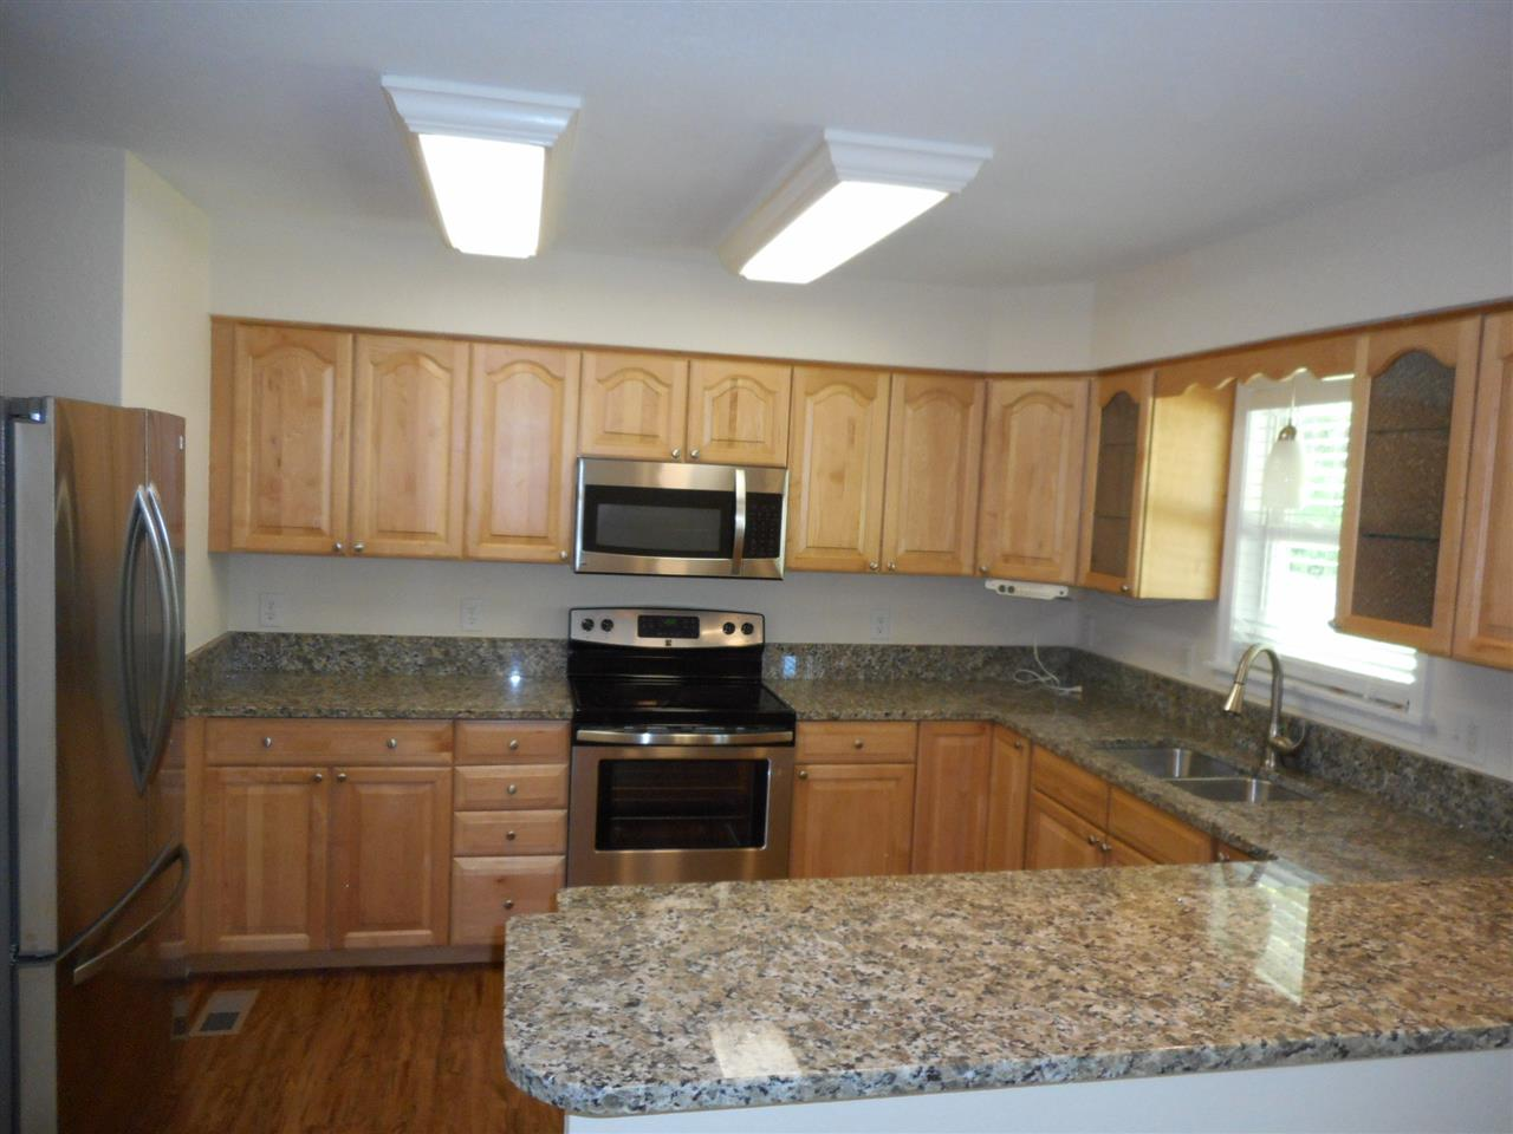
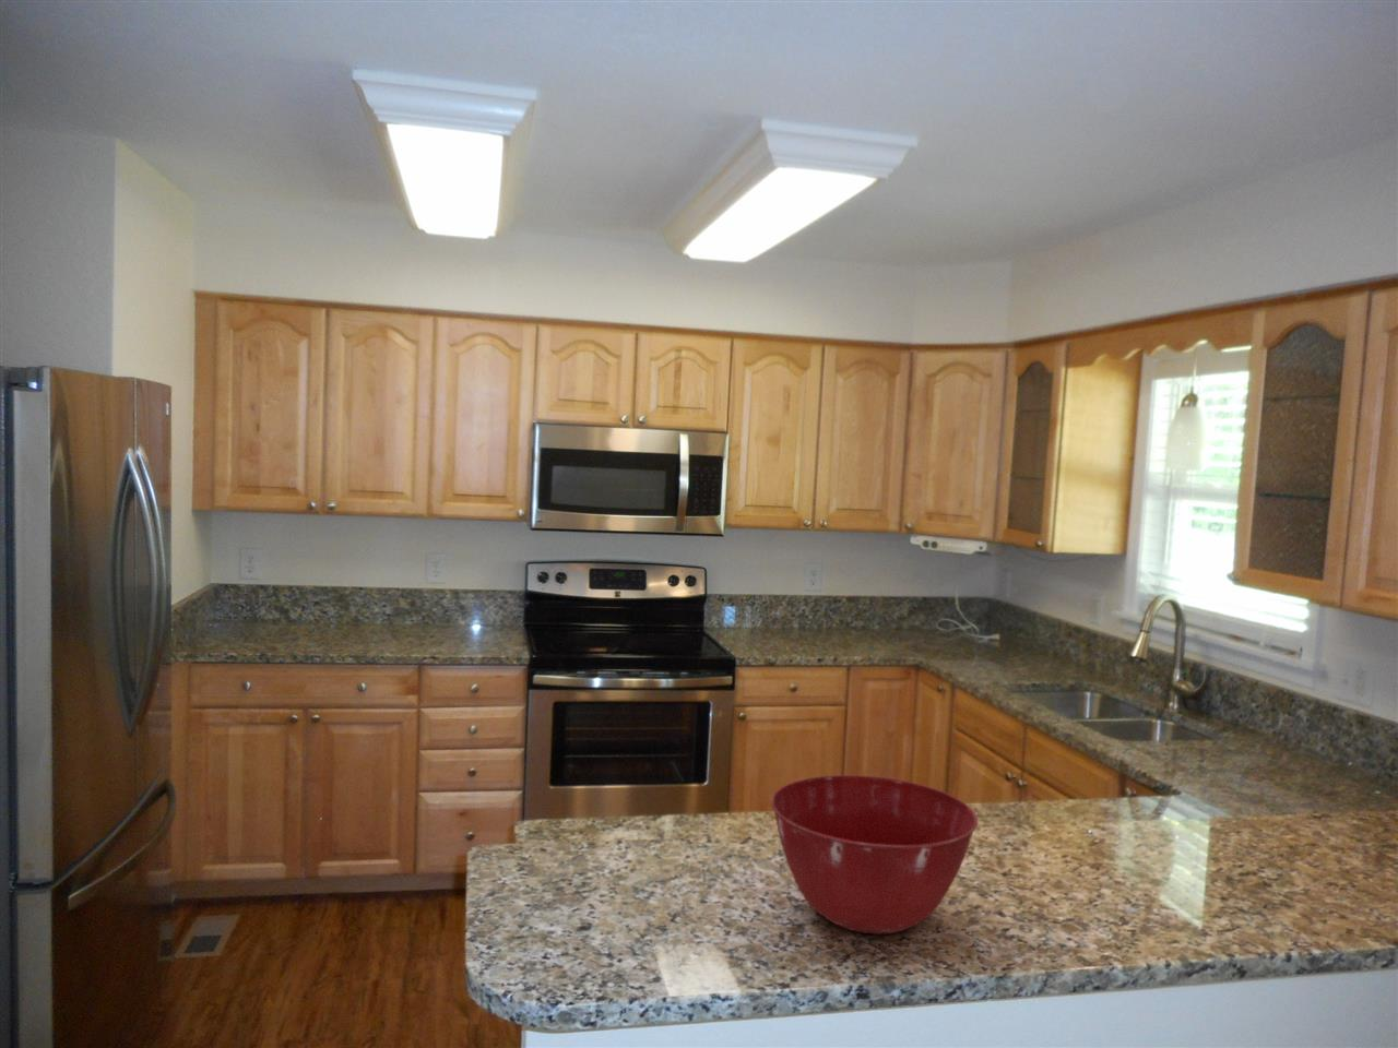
+ mixing bowl (869, 858)
